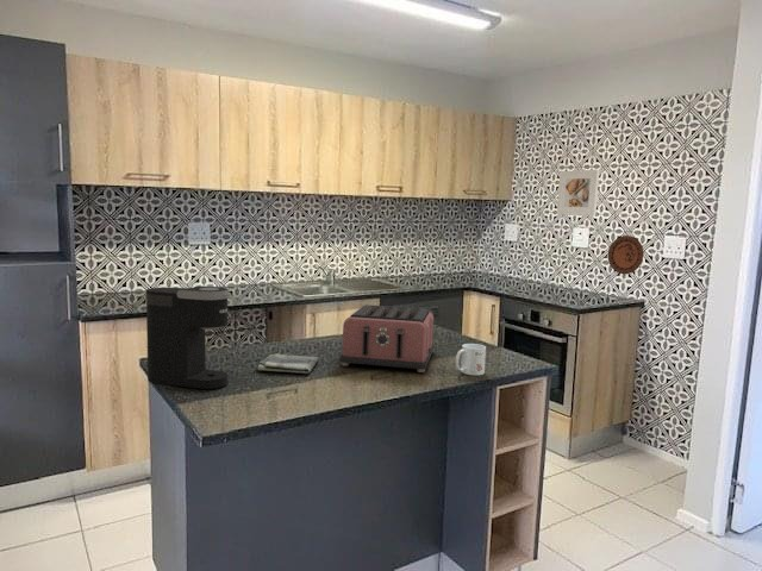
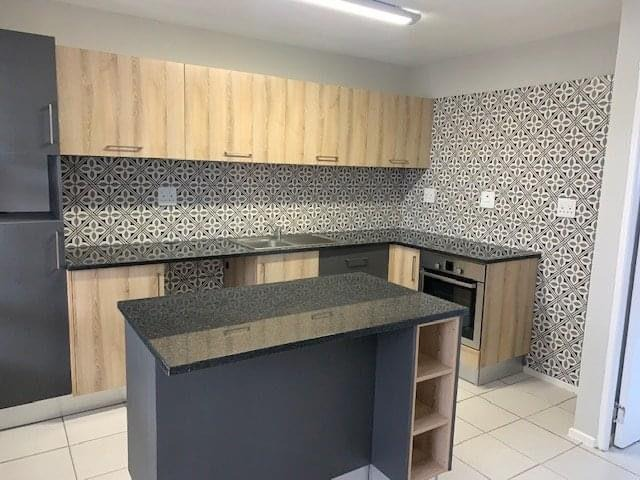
- coffee maker (188, 334)
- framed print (576, 193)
- dish towel (288, 362)
- decorative plate (625, 255)
- toaster (389, 335)
- mug (469, 359)
